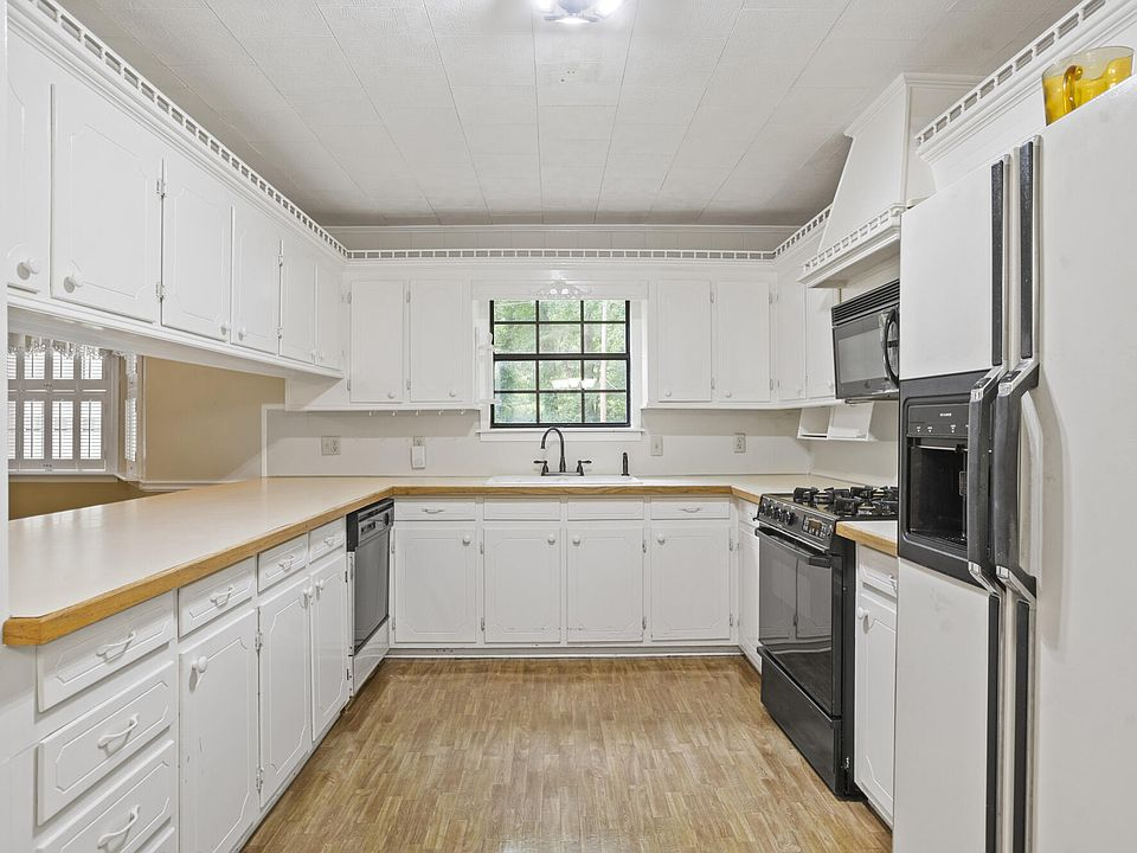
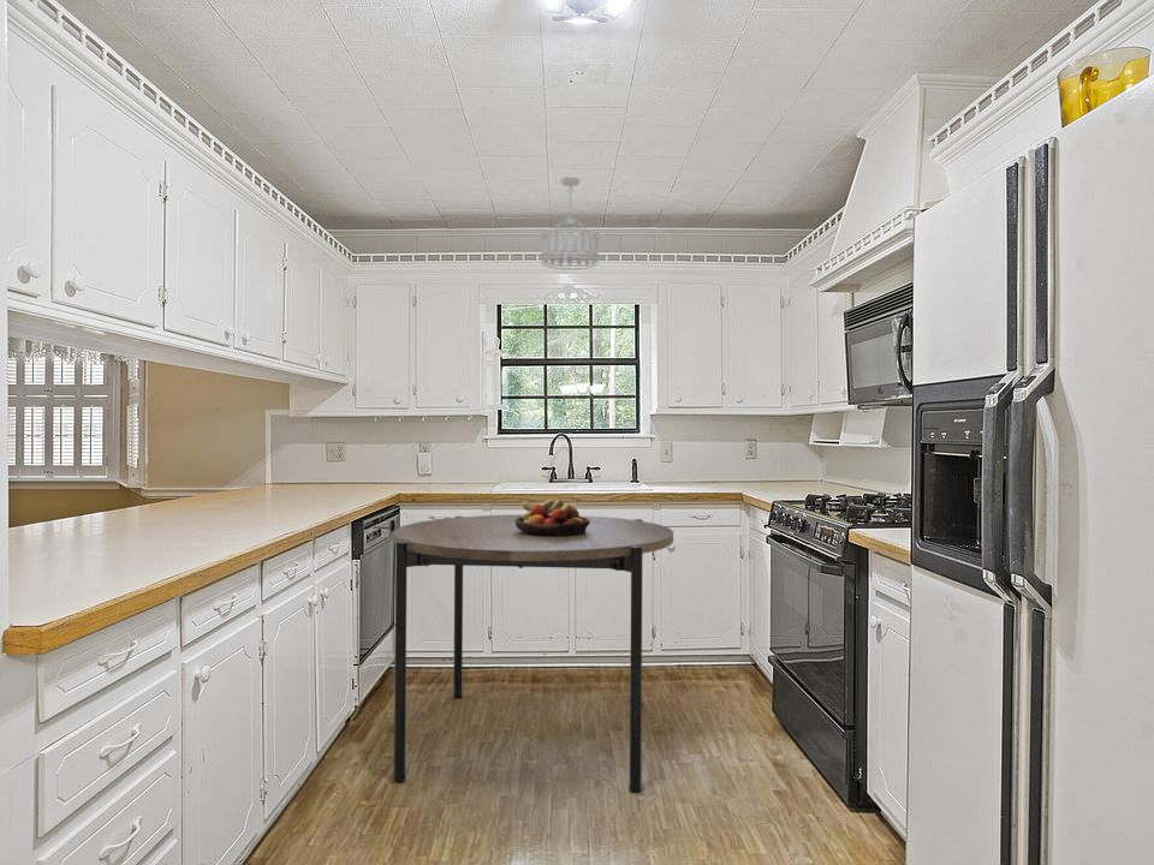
+ ceiling light fixture (570, 221)
+ dining table (522, 567)
+ fruit bowl (552, 515)
